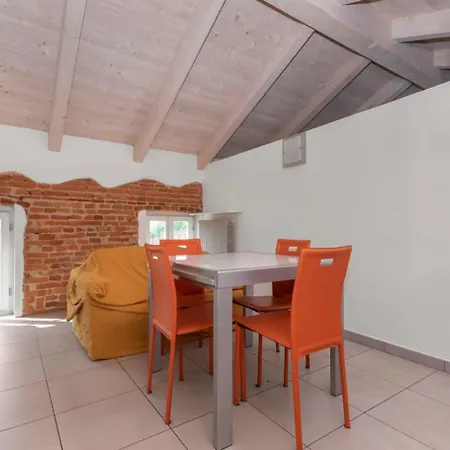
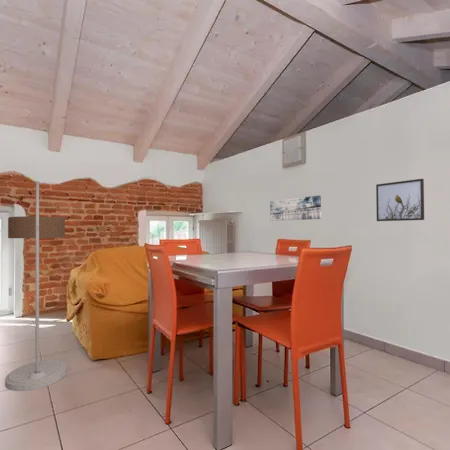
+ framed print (398, 201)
+ floor lamp (37, 268)
+ wall art (293, 209)
